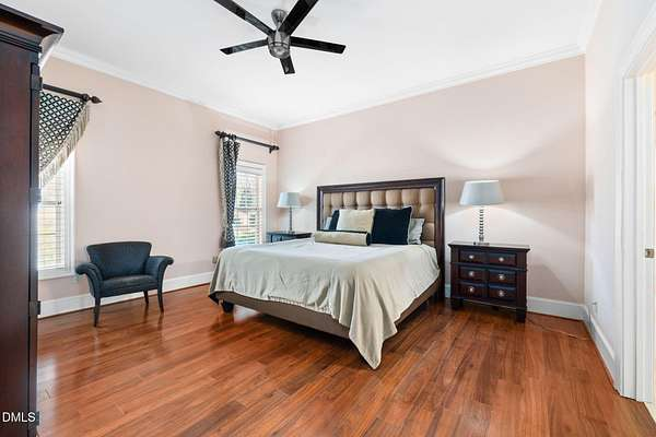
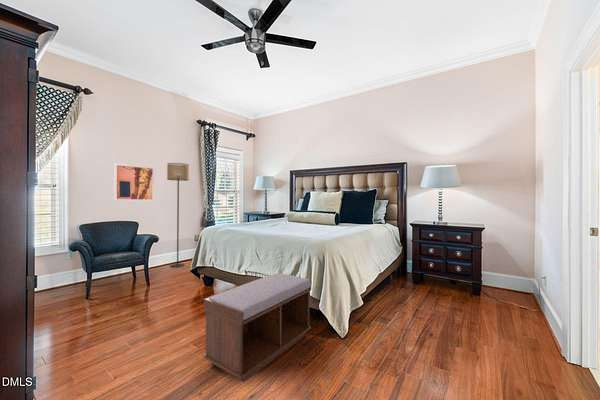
+ floor lamp (178, 214)
+ wall art (135, 183)
+ bench (263, 317)
